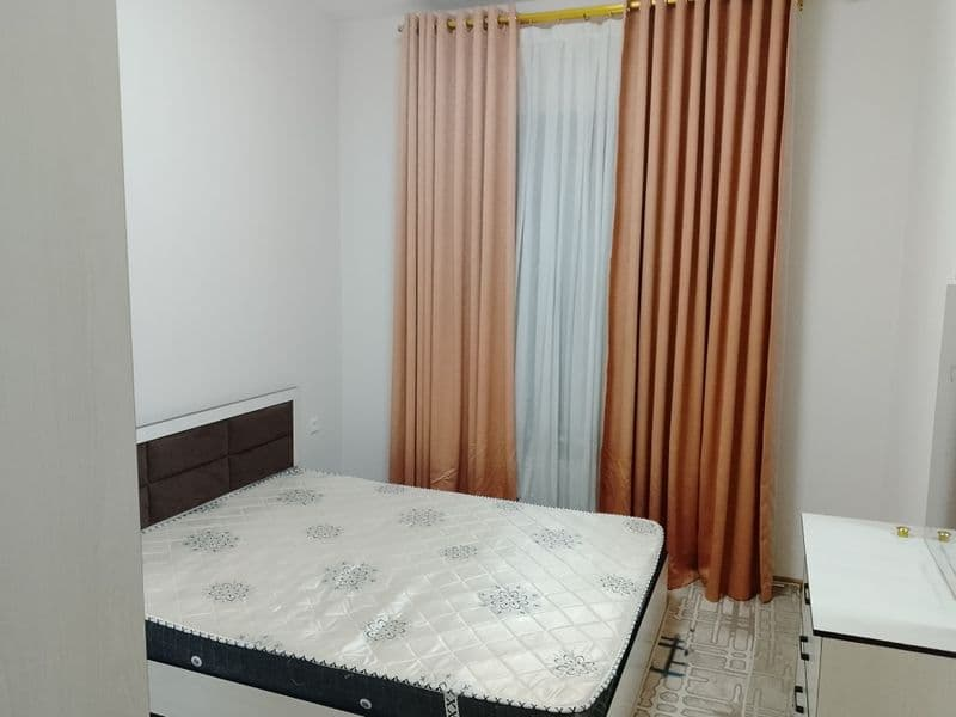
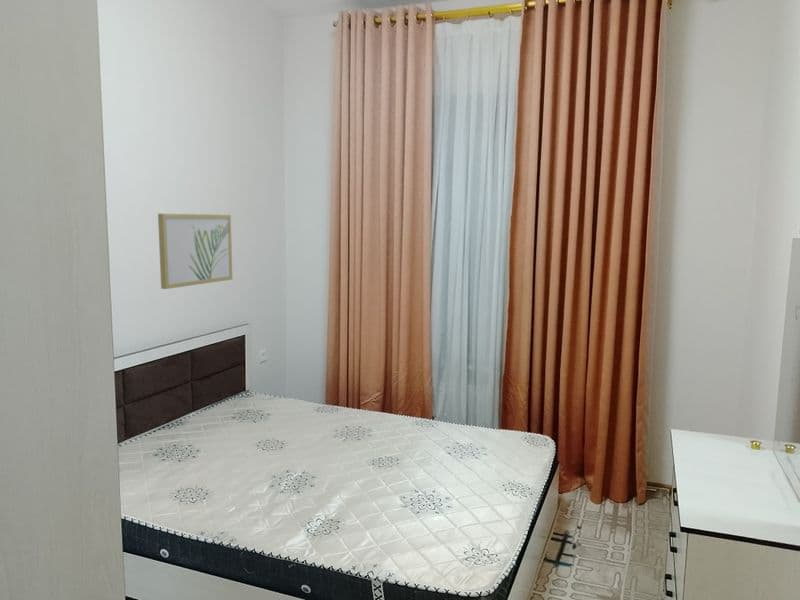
+ wall art (198, 249)
